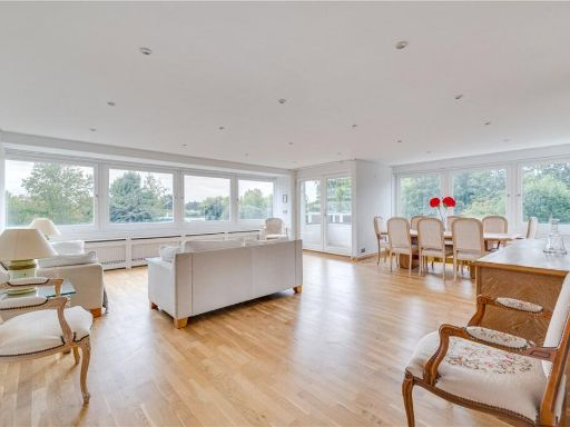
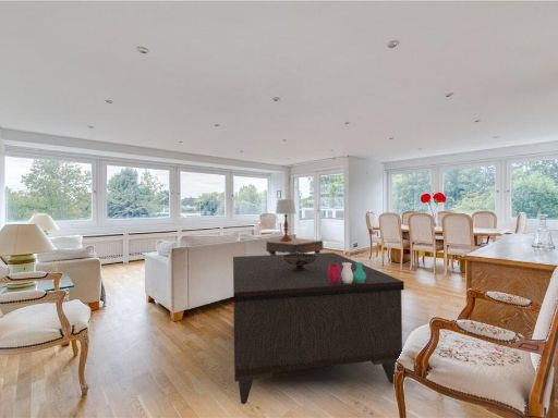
+ coffee table (299, 307)
+ side table (293, 253)
+ table lamp (286, 219)
+ decorative bowl (300, 262)
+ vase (347, 272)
